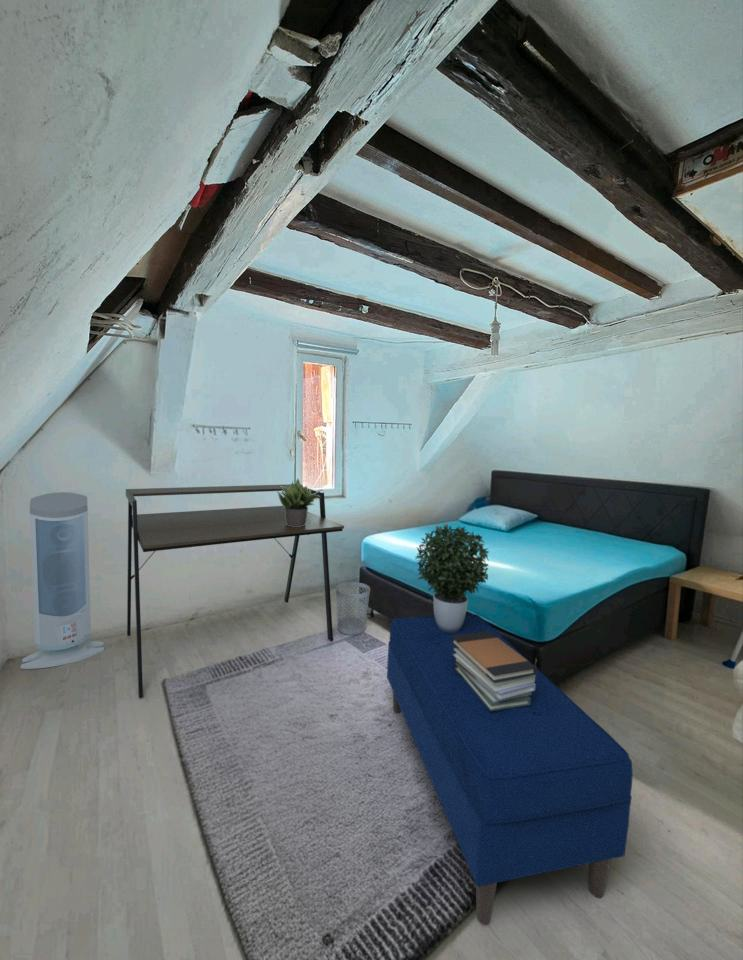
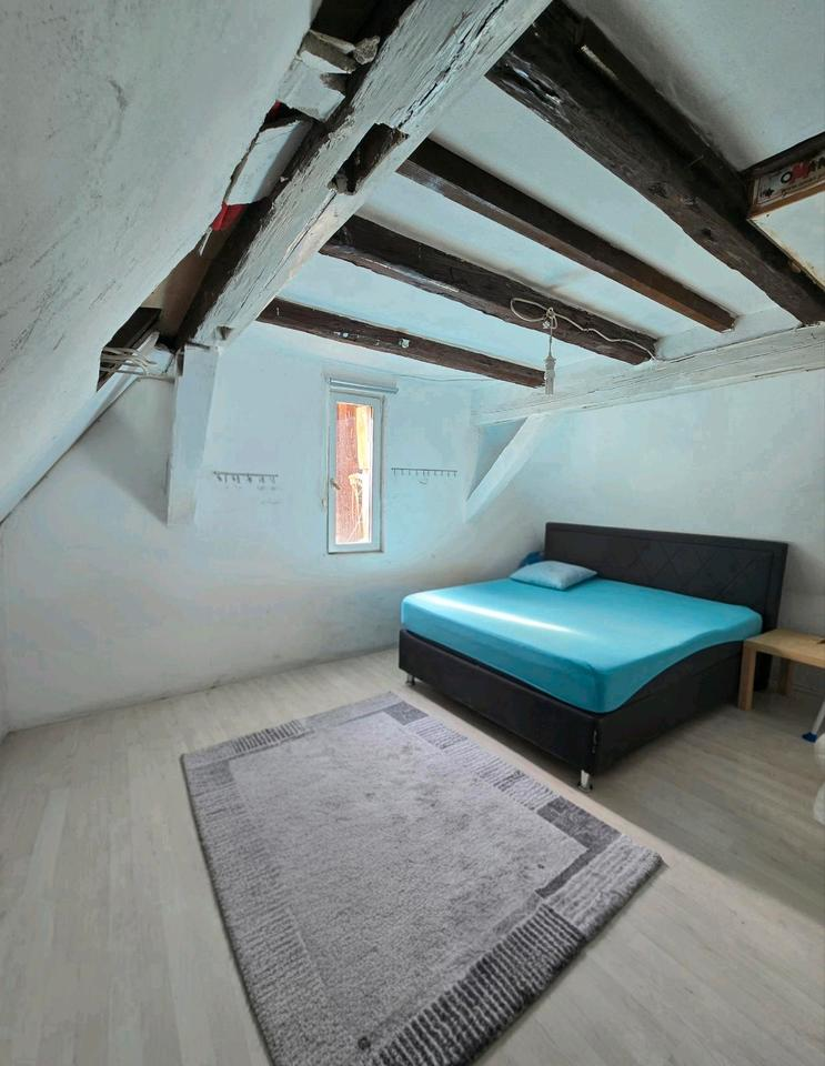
- potted plant (450, 576)
- bench (476, 724)
- desk (233, 542)
- air purifier (62, 576)
- potted plant (302, 501)
- book stack (491, 668)
- wastebasket (351, 608)
